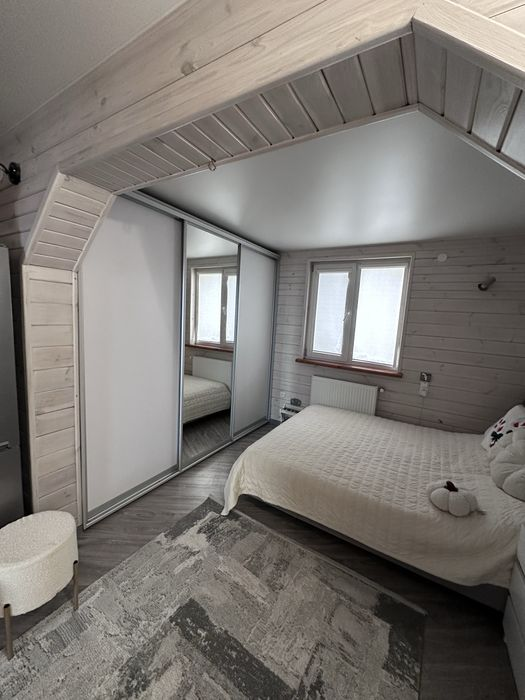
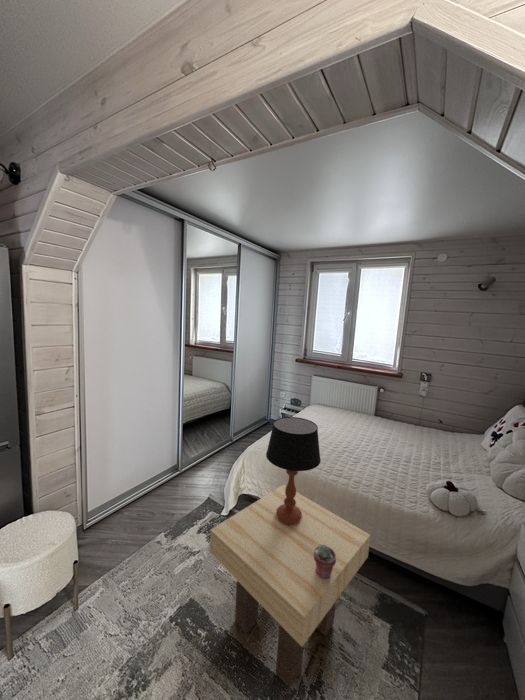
+ potted succulent (324, 558)
+ table lamp (292, 471)
+ side table (287, 578)
